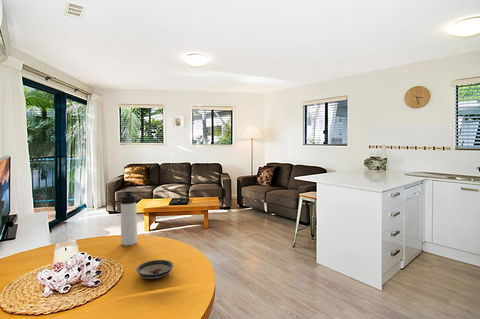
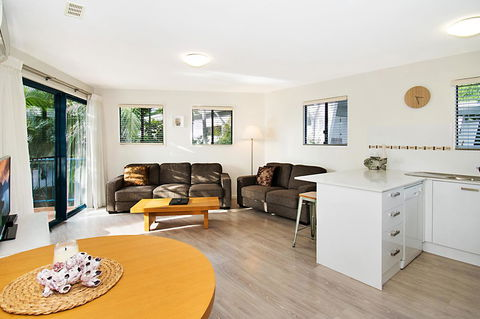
- saucer (155, 270)
- thermos bottle (128, 217)
